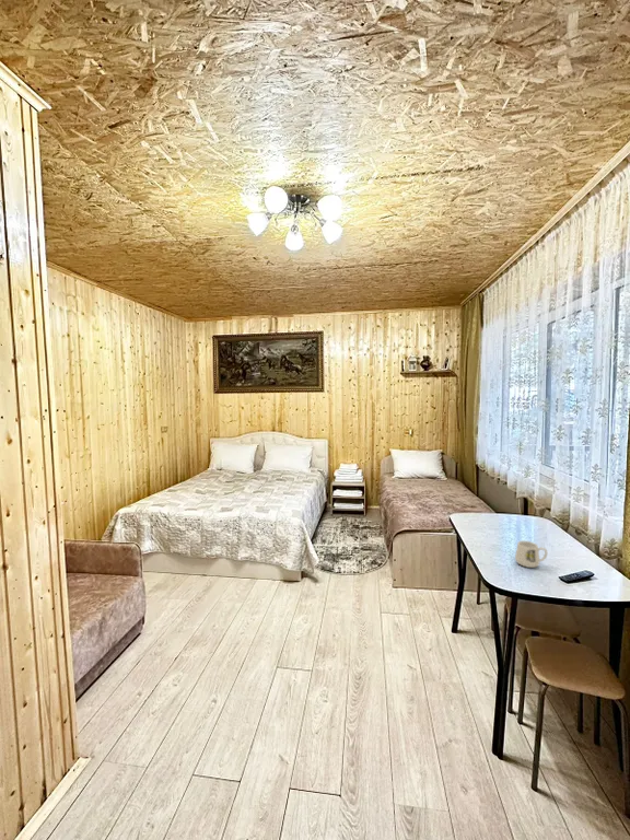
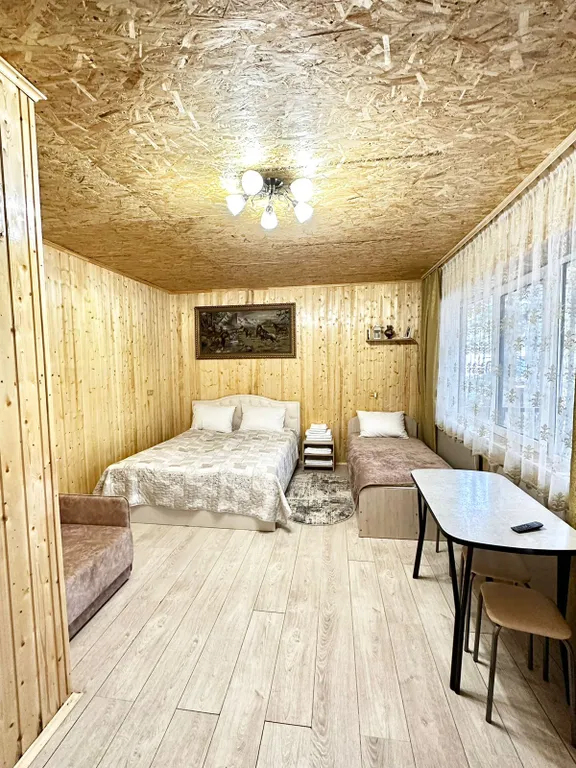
- mug (530, 553)
